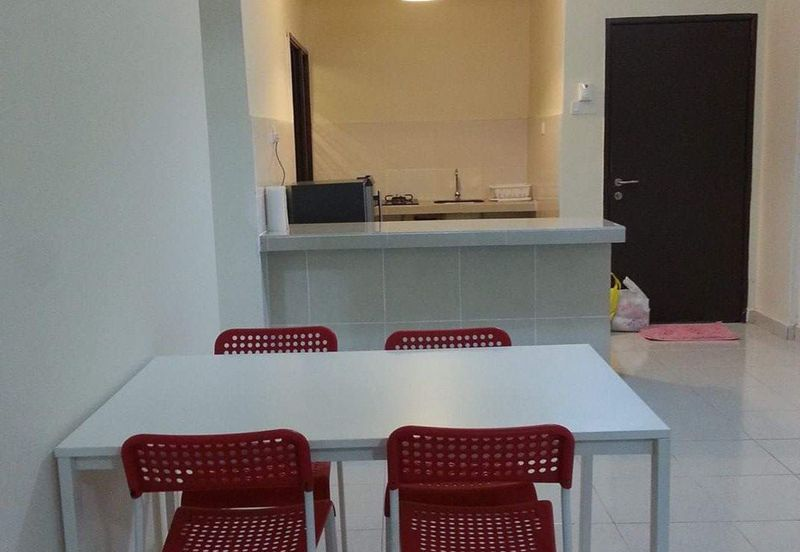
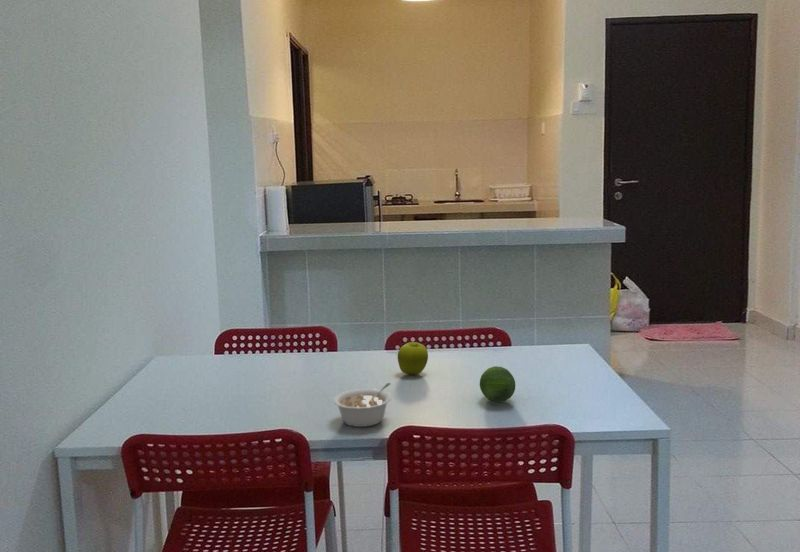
+ fruit (497, 383)
+ legume (362, 406)
+ fruit (413, 358)
